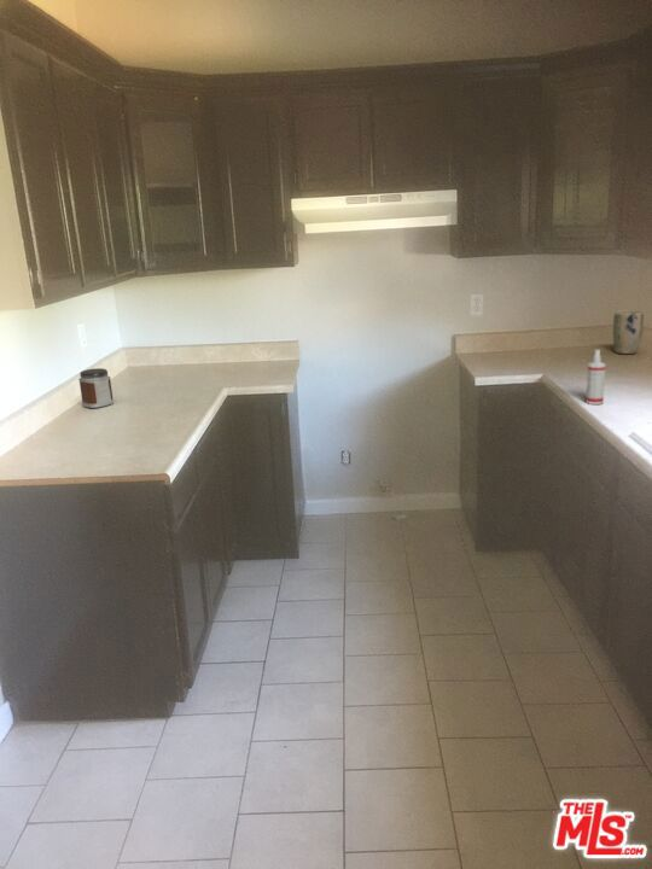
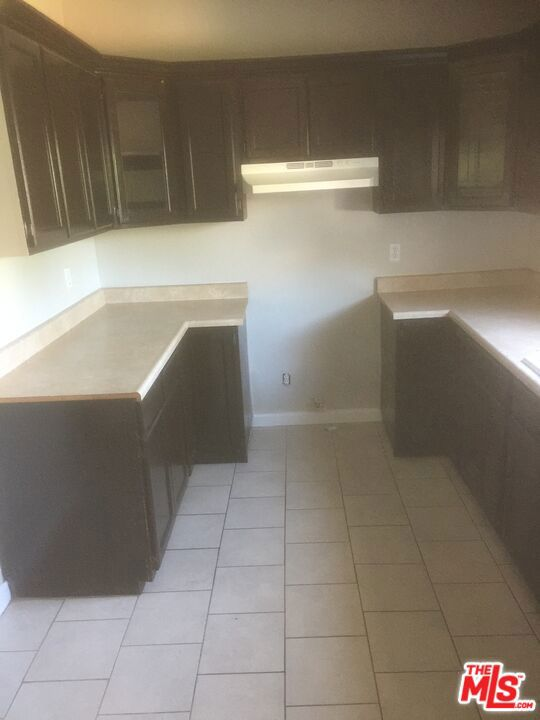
- plant pot (627, 332)
- spray bottle (595, 375)
- jar (95, 387)
